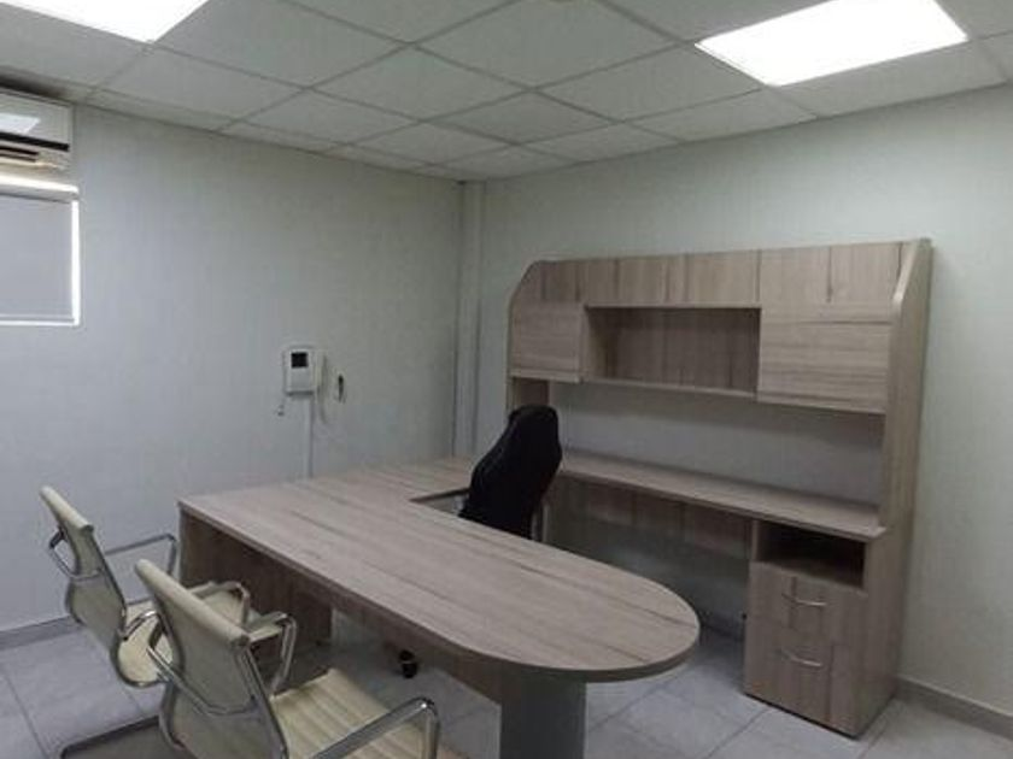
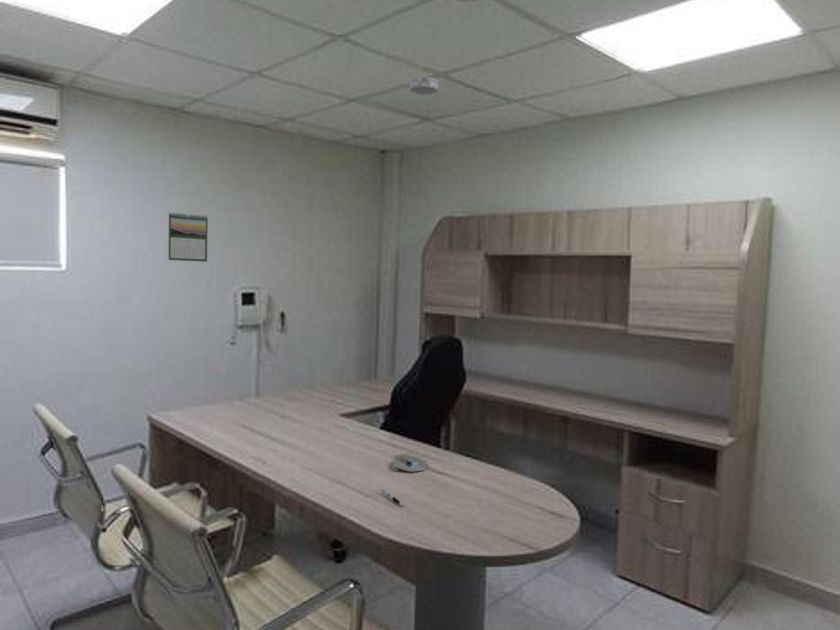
+ smoke detector (424, 85)
+ calendar (188, 237)
+ pen (391, 496)
+ pencil case (409, 462)
